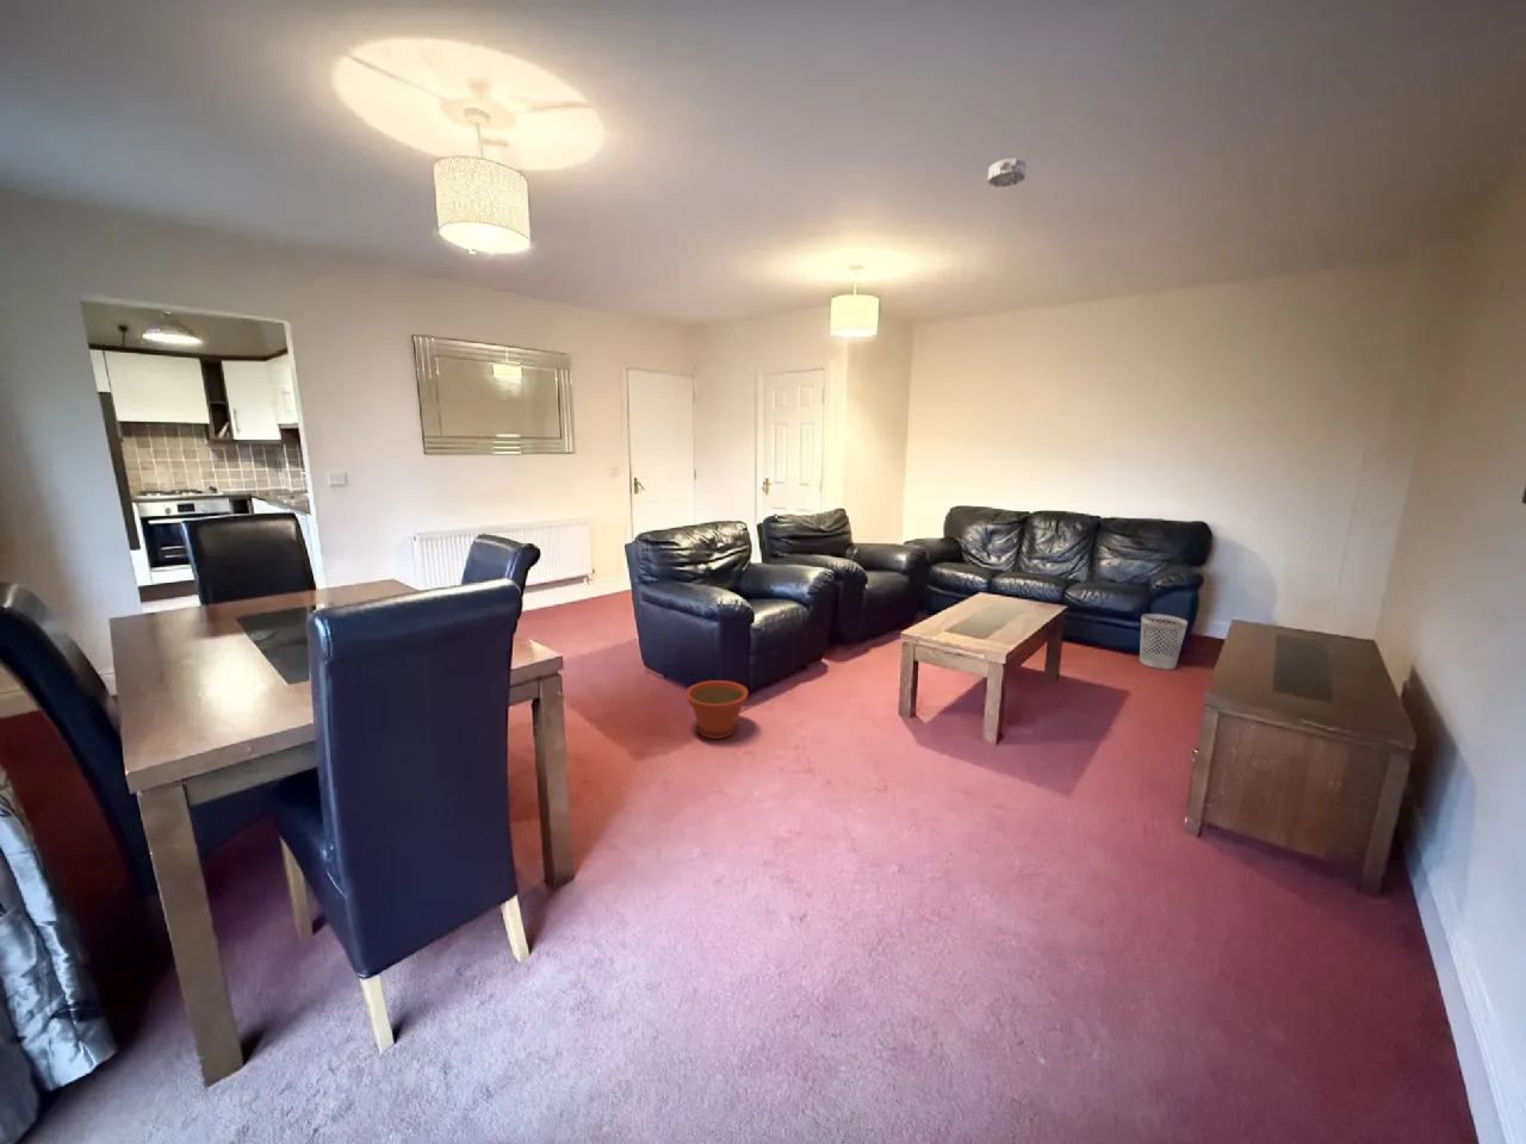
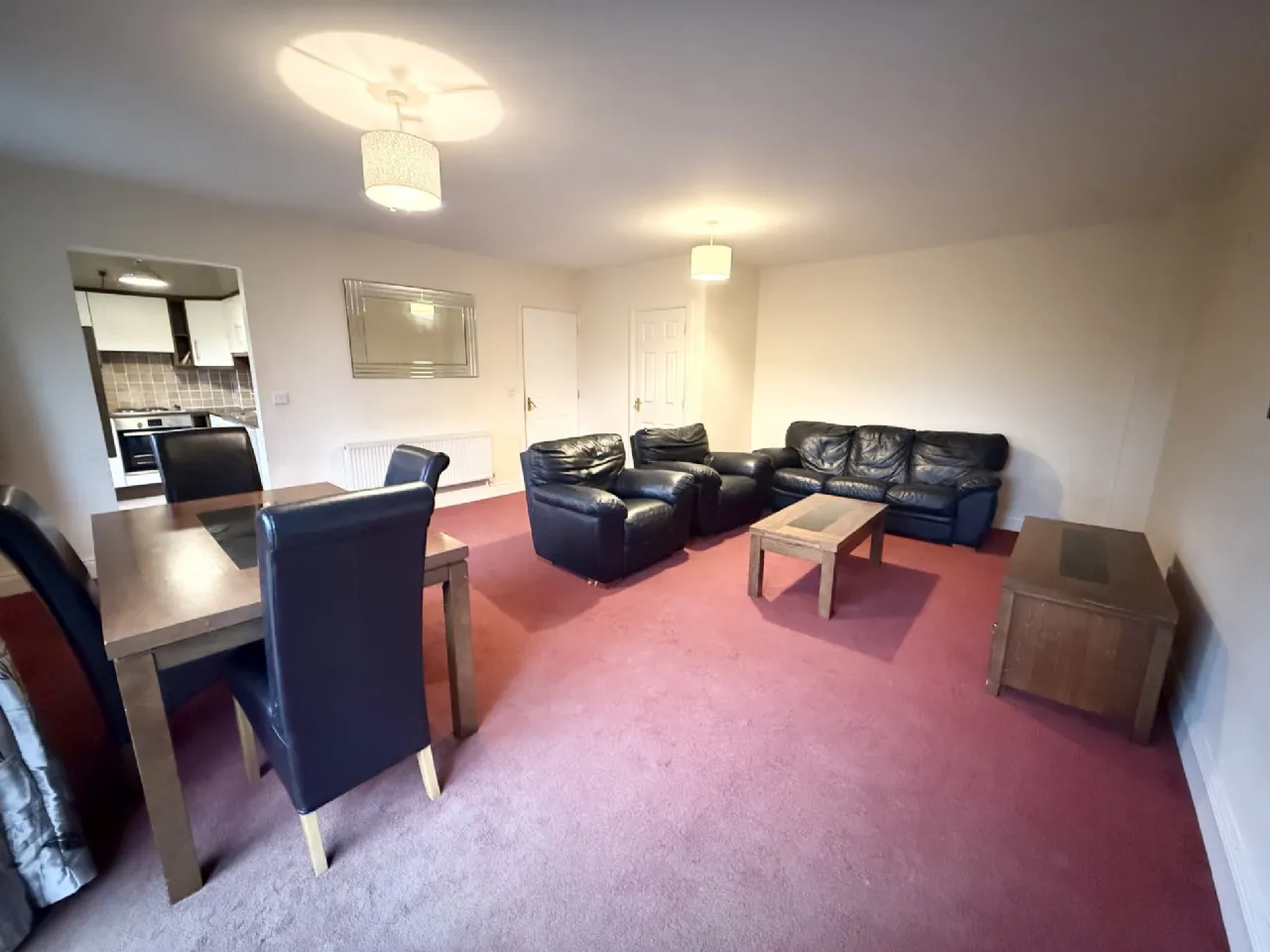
- plant pot (716, 711)
- wastebasket (1160, 642)
- smoke detector (1006, 172)
